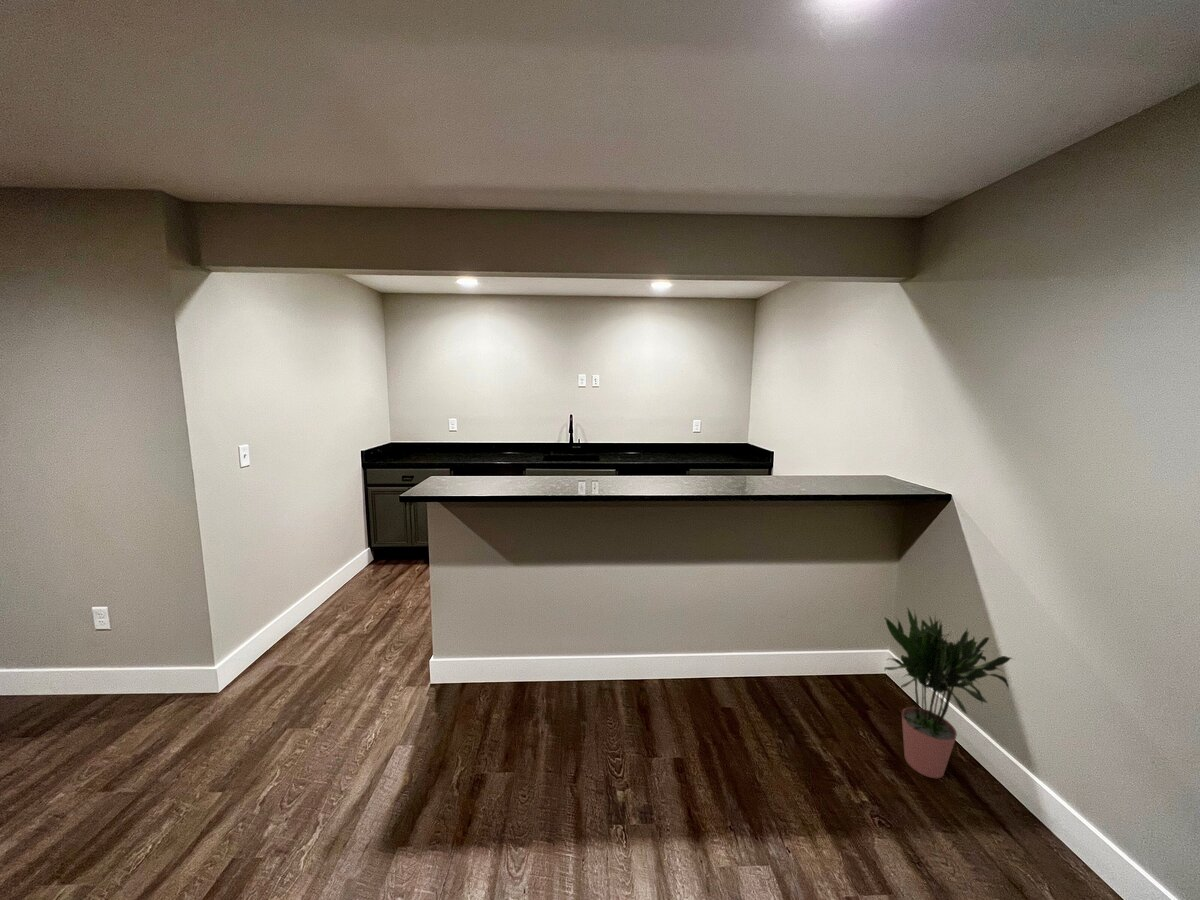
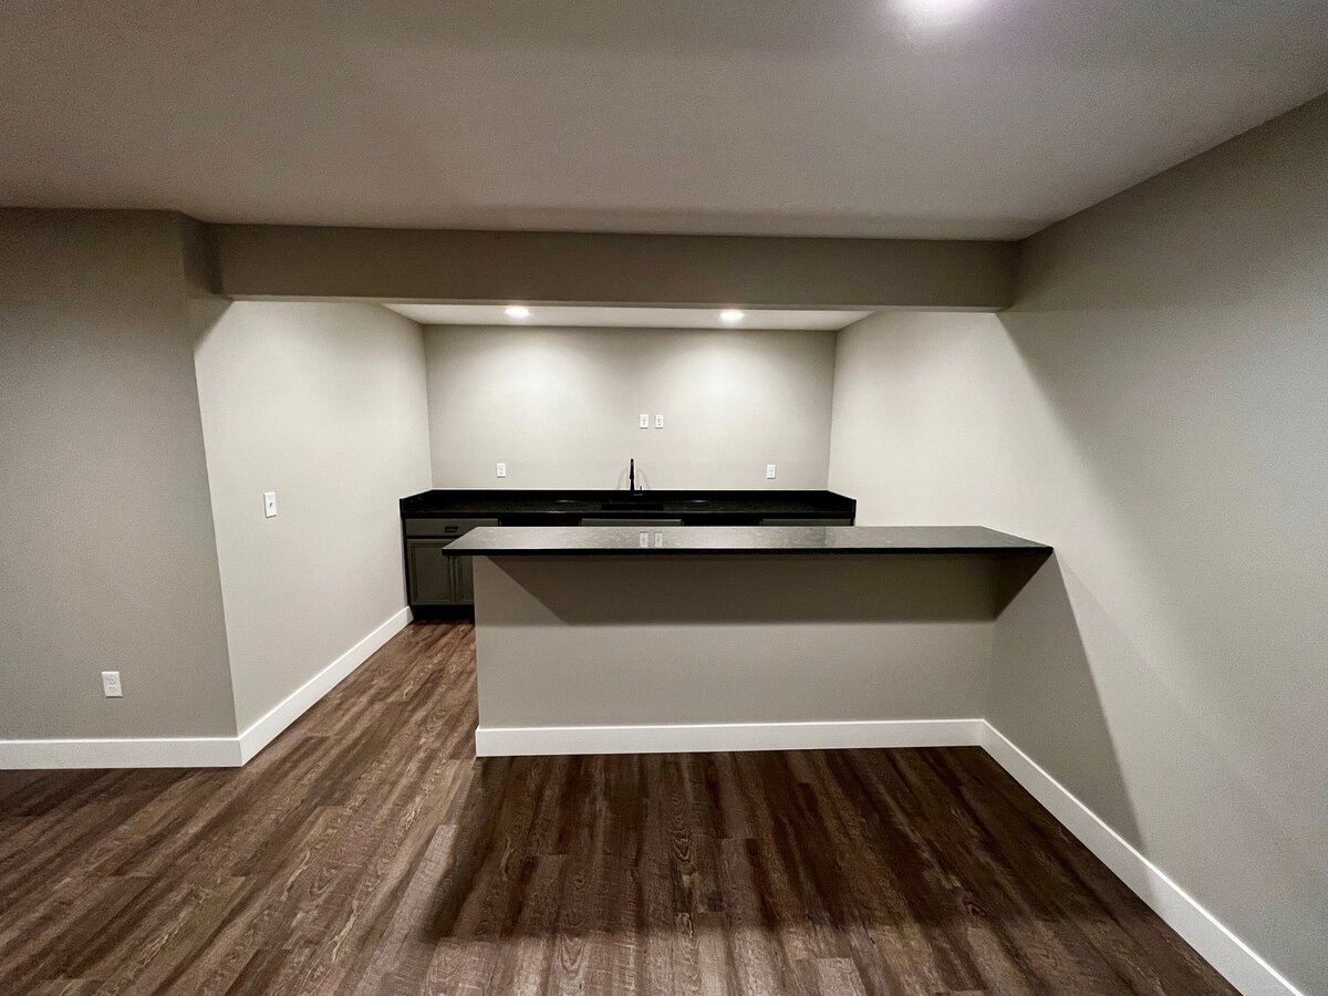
- potted plant (949, 697)
